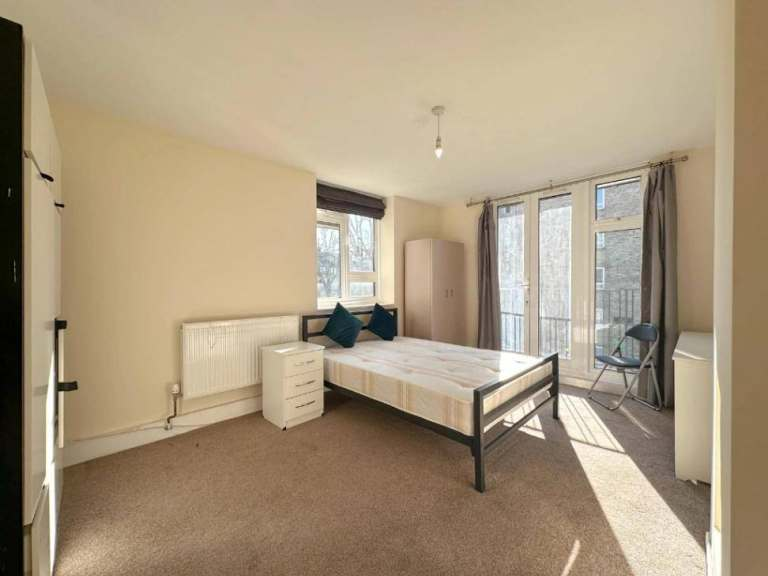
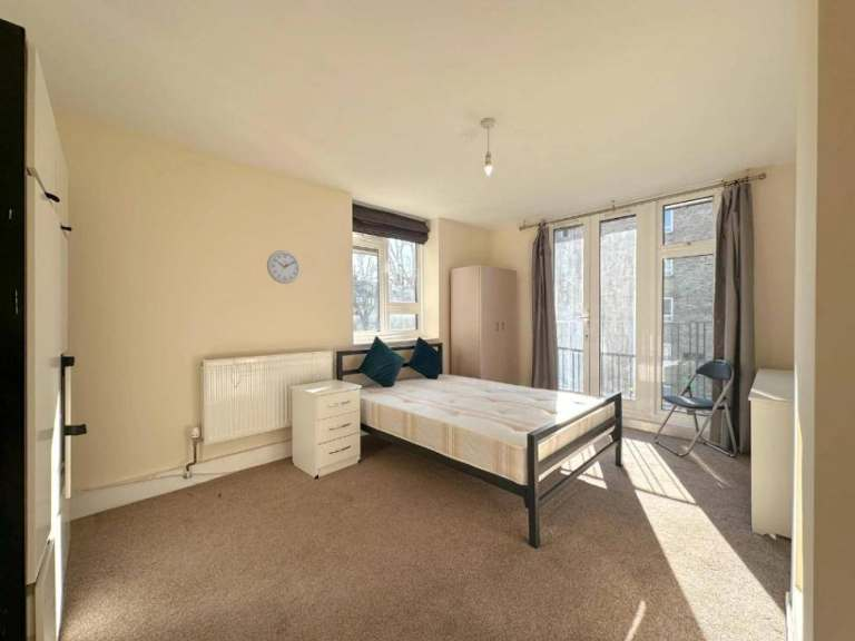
+ wall clock (284, 266)
